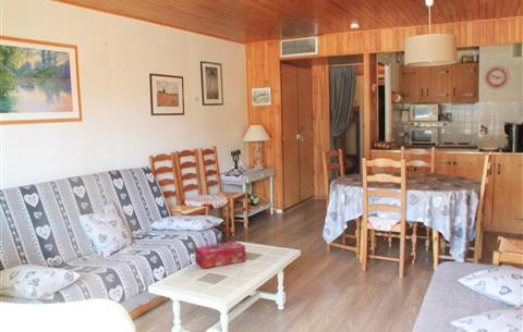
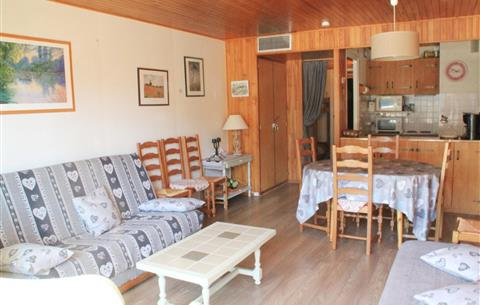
- tissue box (220, 254)
